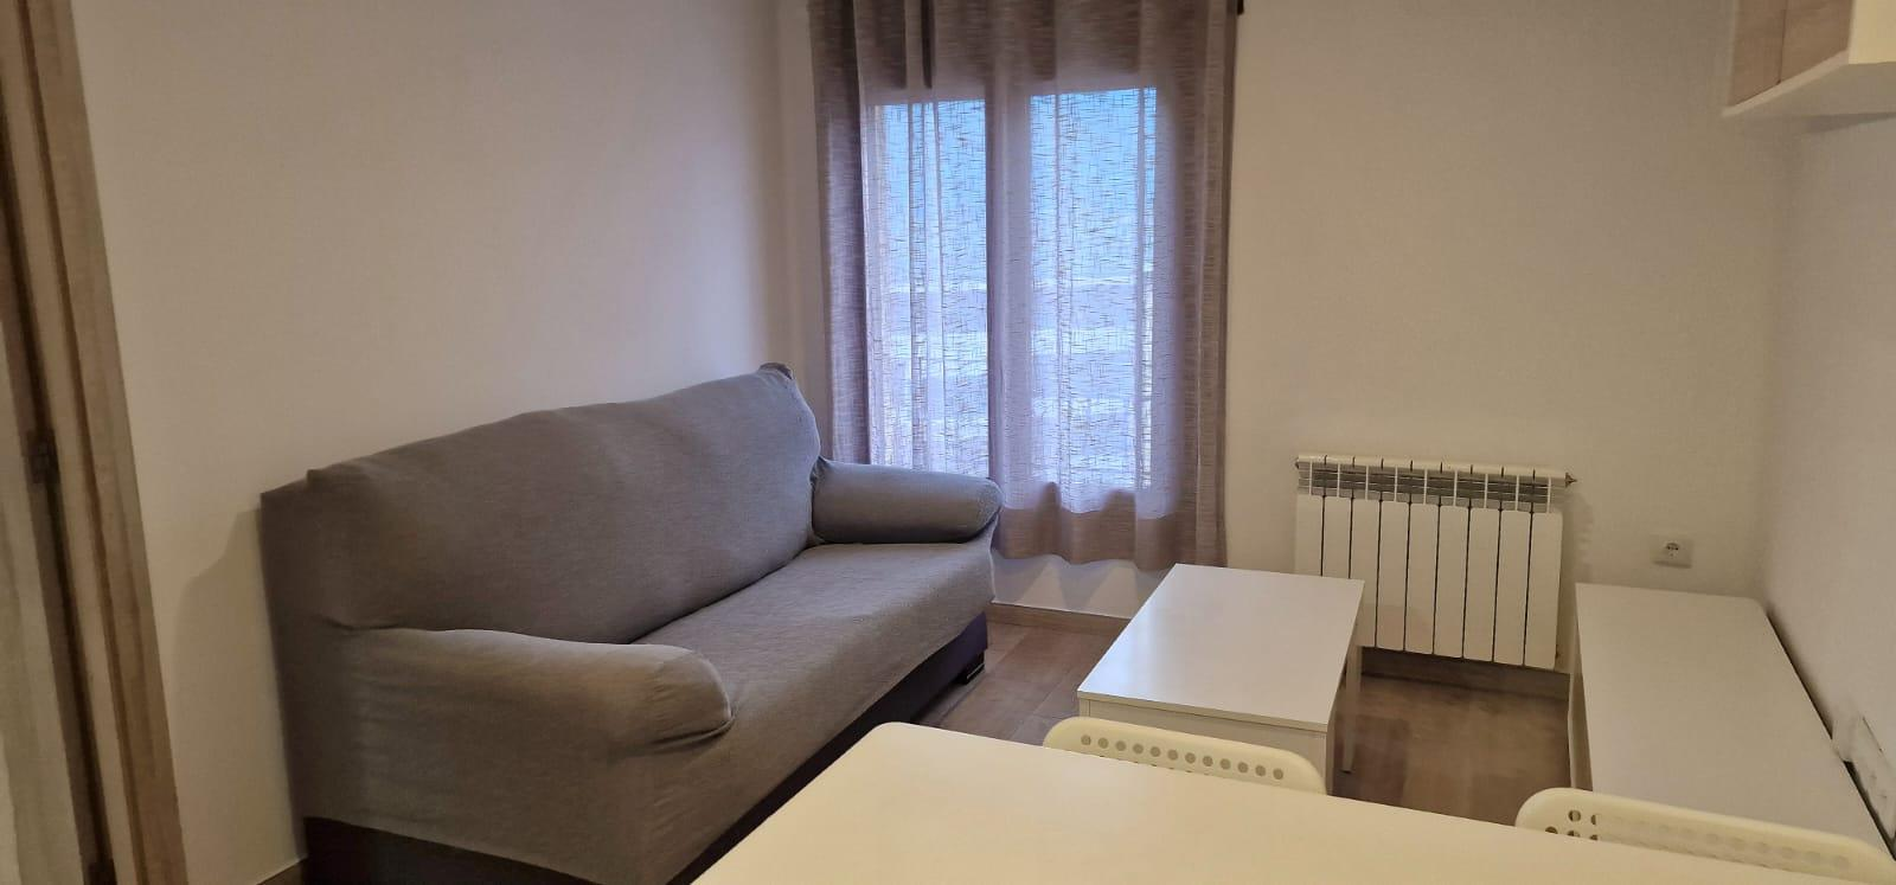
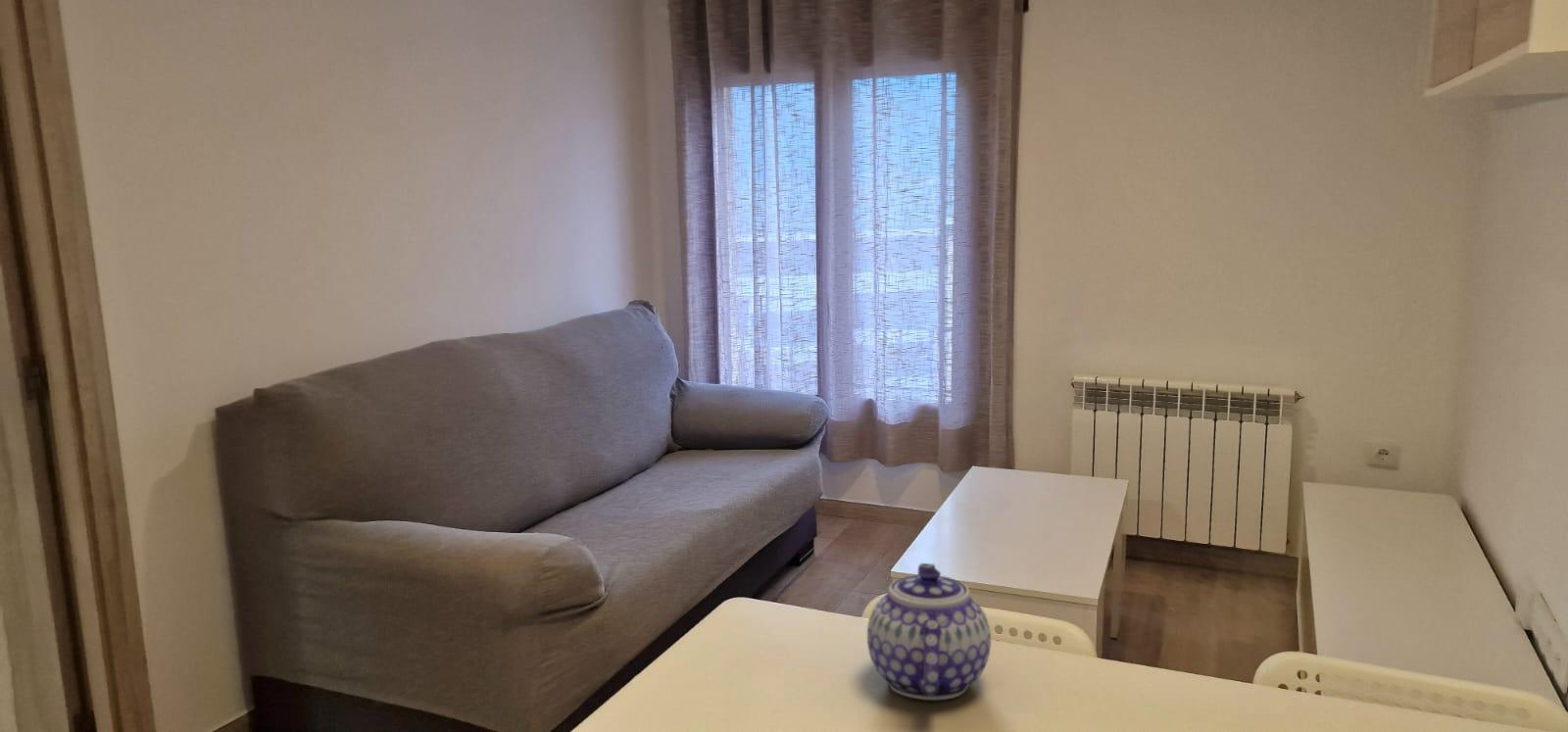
+ teapot (928, 625)
